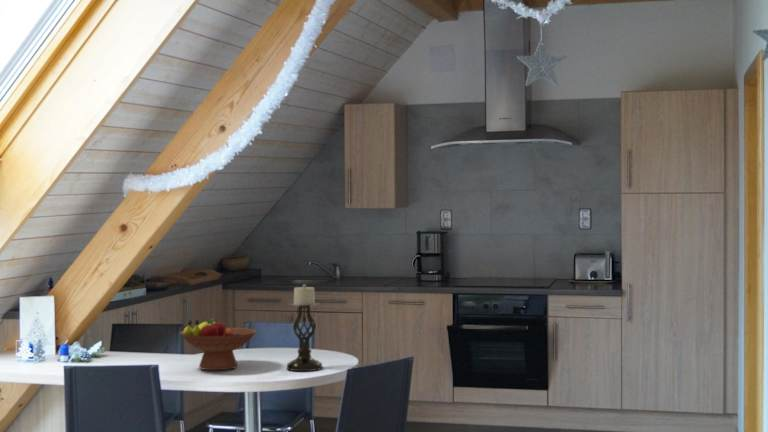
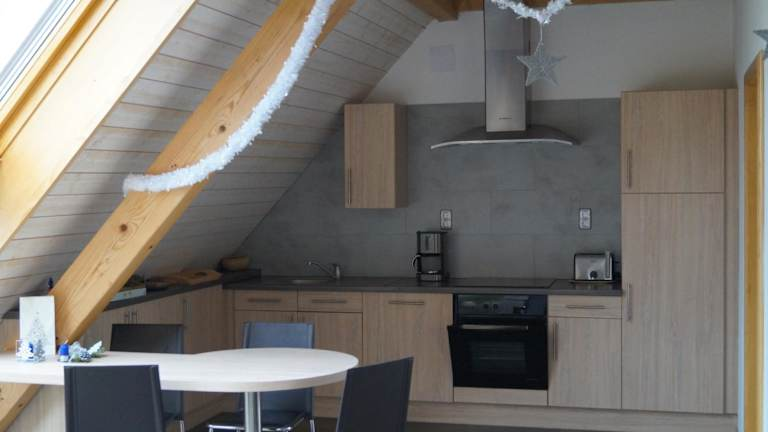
- candle holder (304, 326)
- fruit bowl (218, 342)
